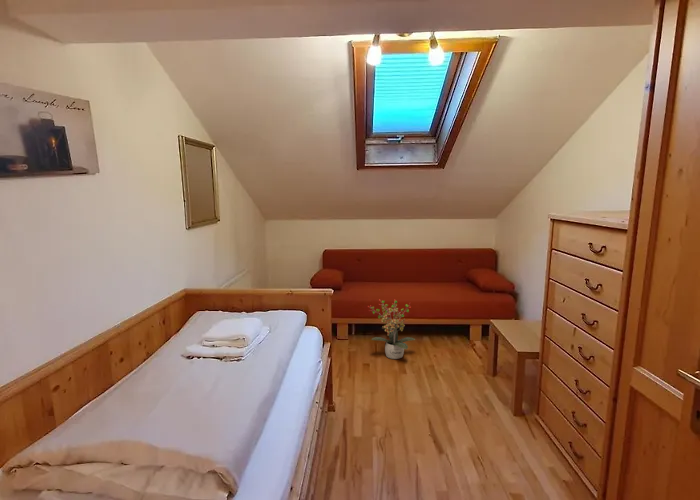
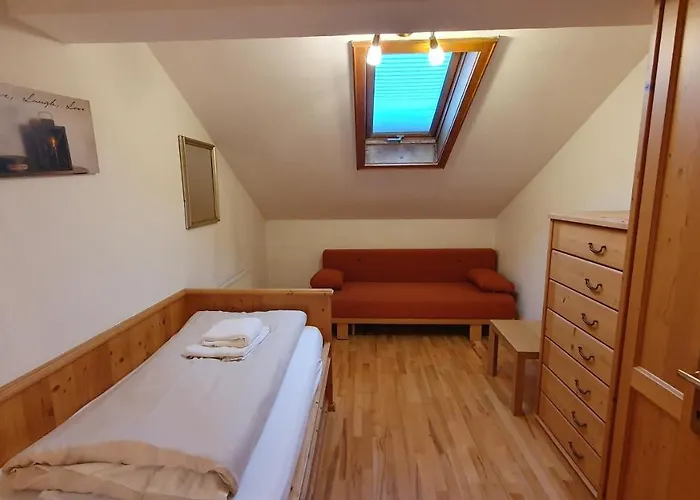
- potted plant (391, 329)
